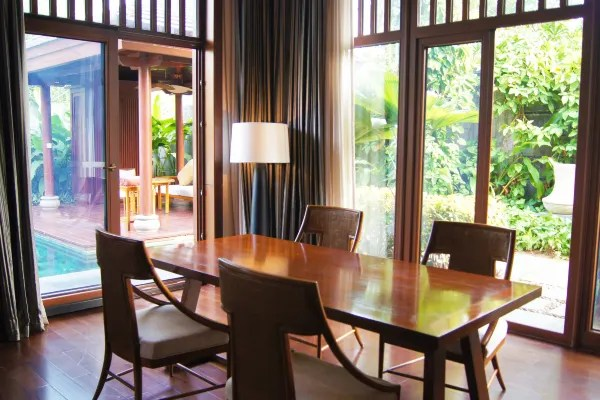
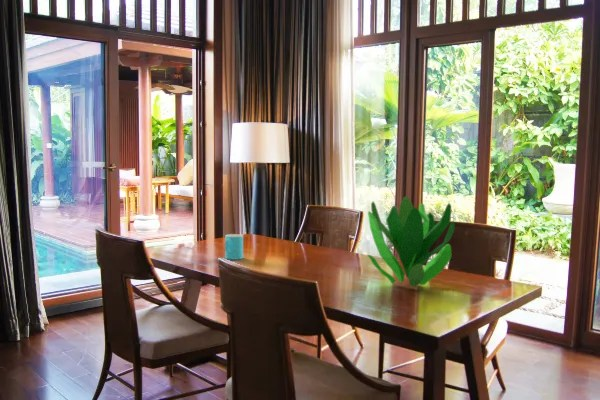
+ cup (231, 247)
+ plant (409, 241)
